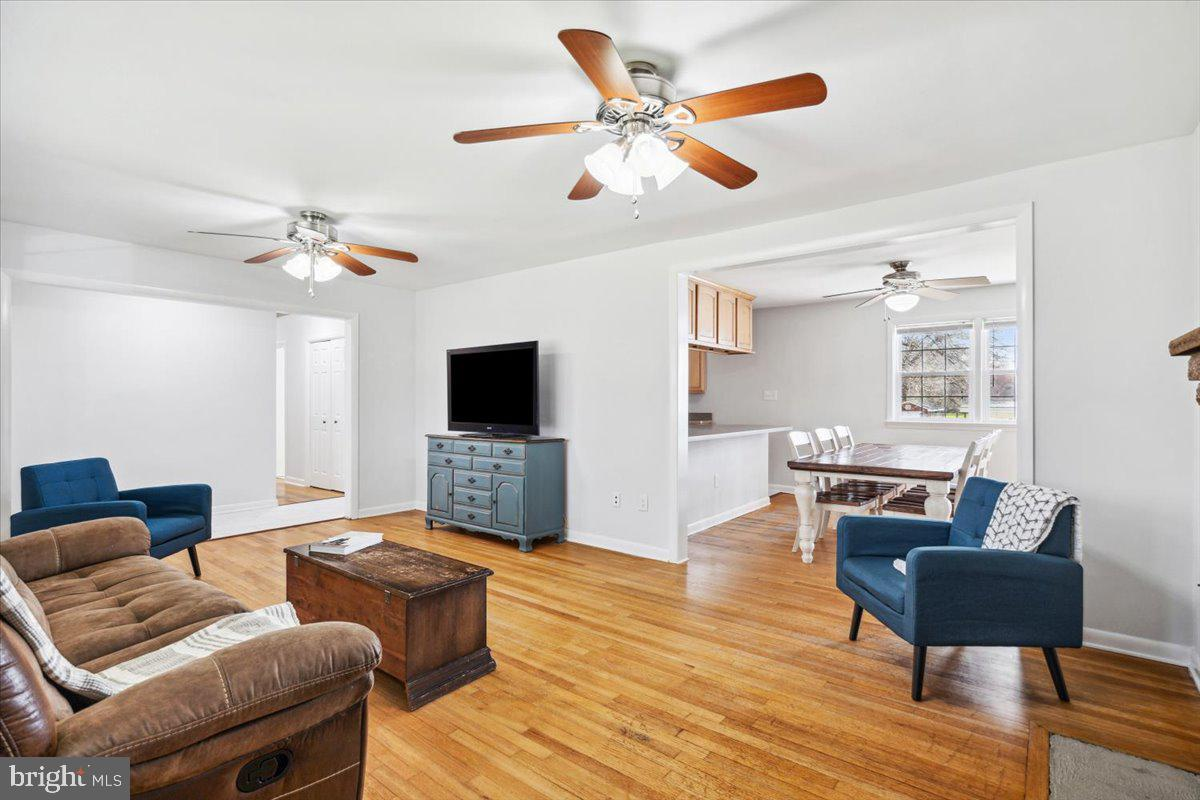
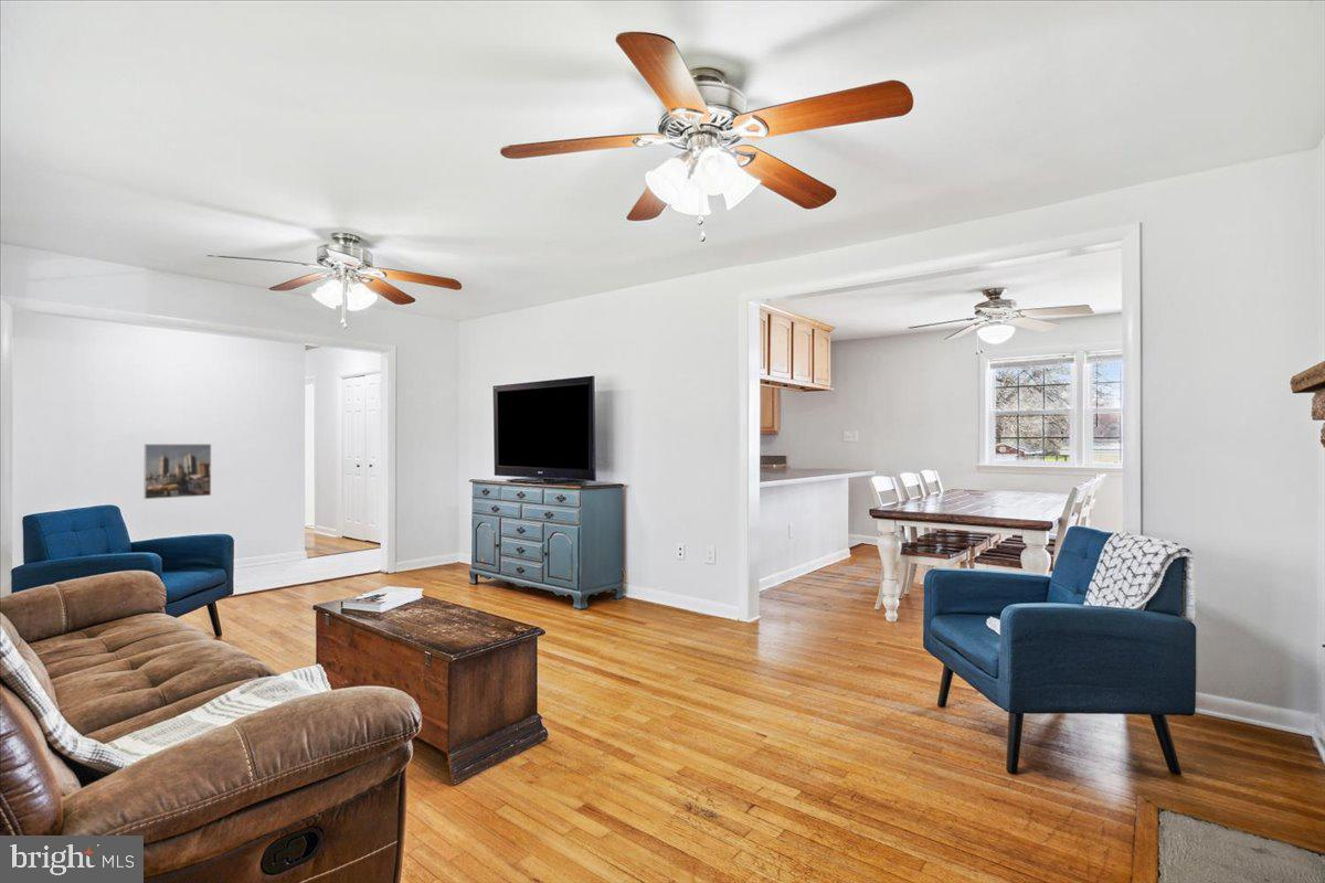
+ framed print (178, 470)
